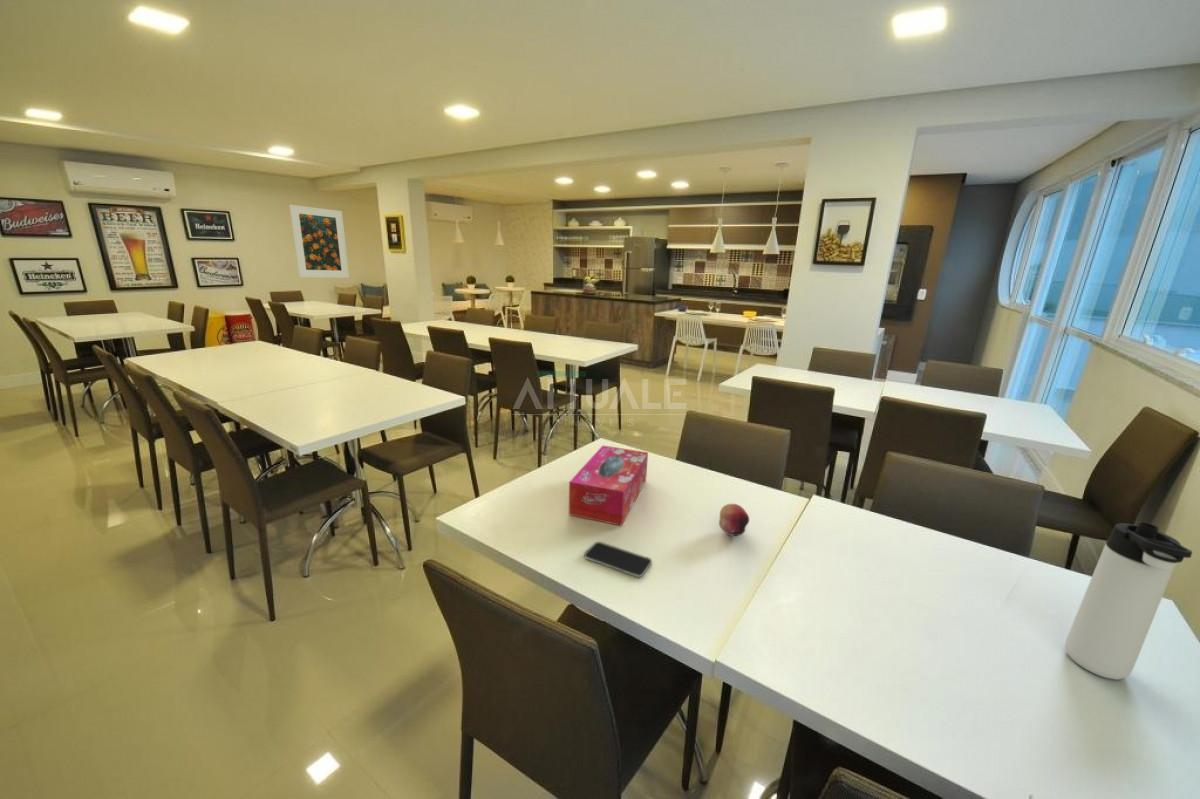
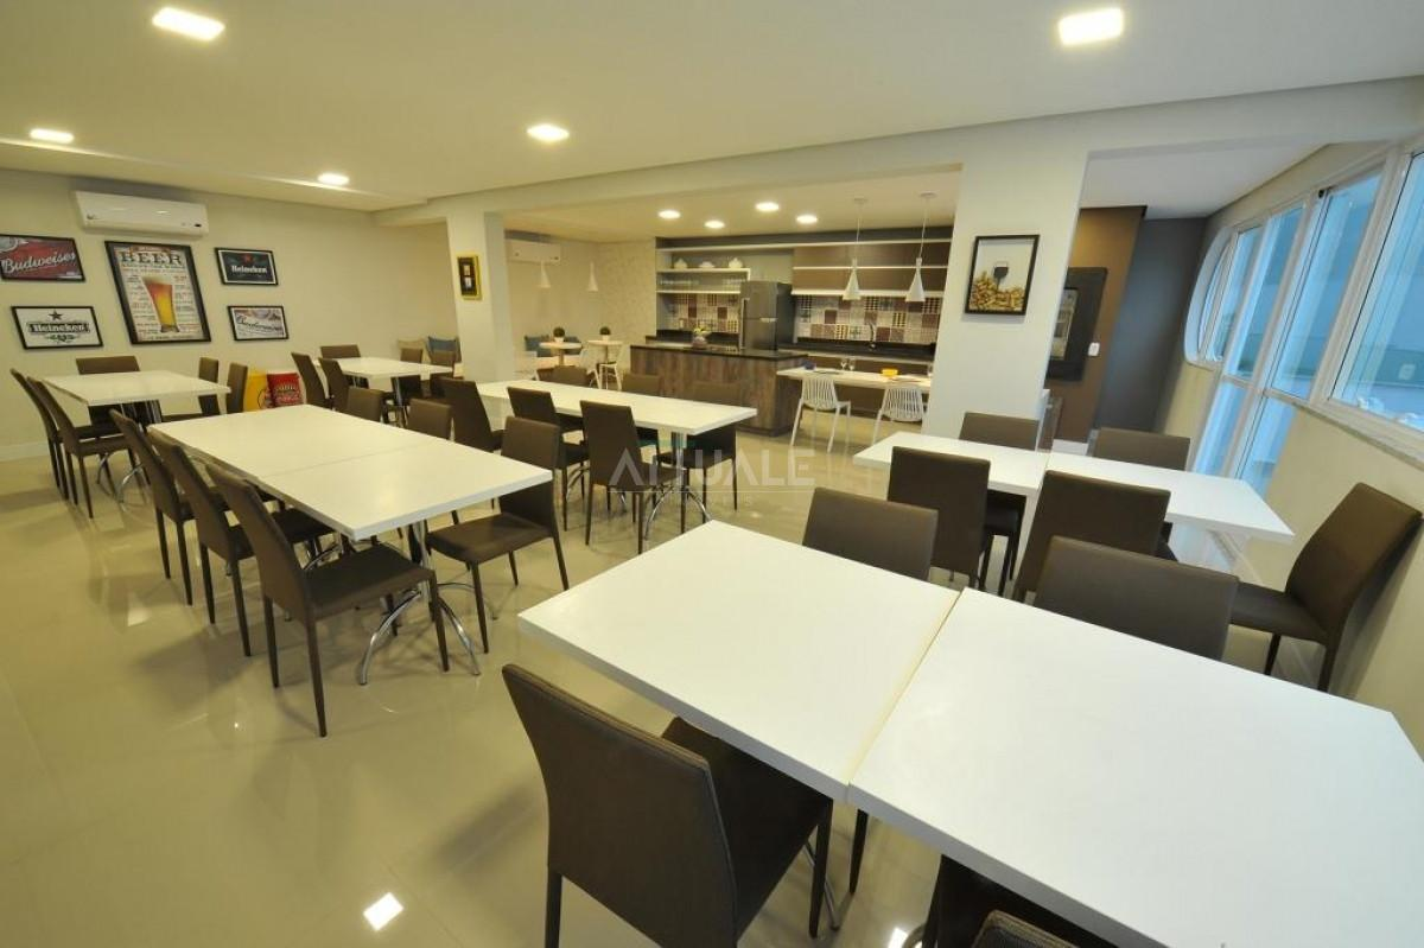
- thermos bottle (1126, 604)
- fruit (733, 519)
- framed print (320, 243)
- smartphone (617, 558)
- tissue box (611, 481)
